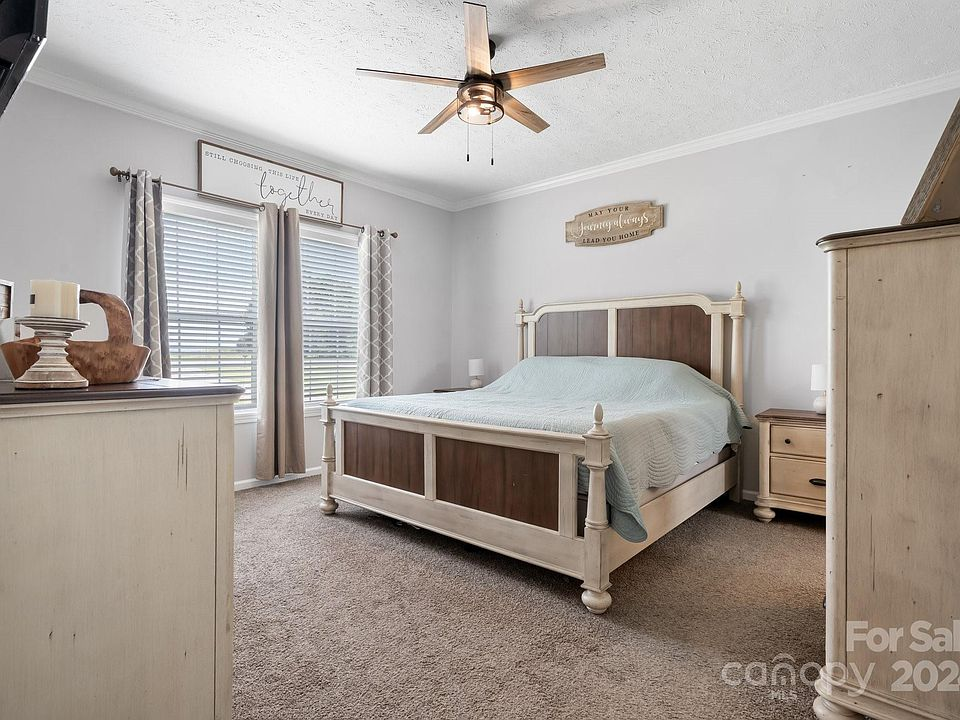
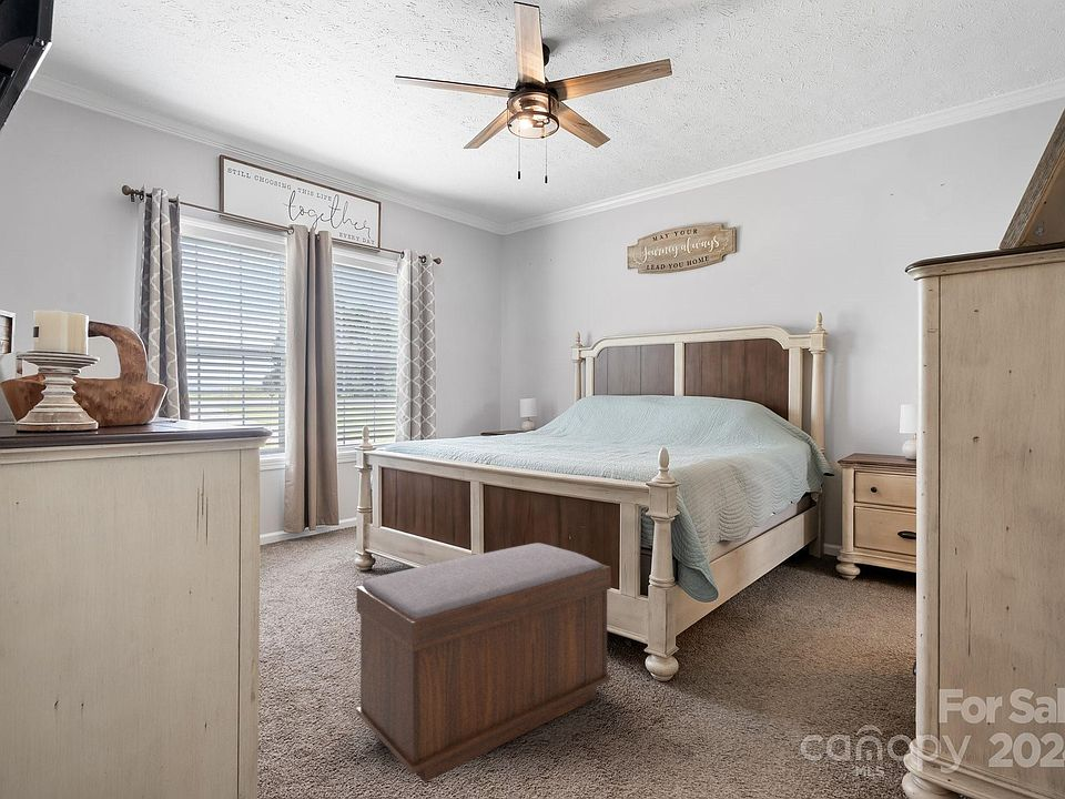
+ bench (489, 639)
